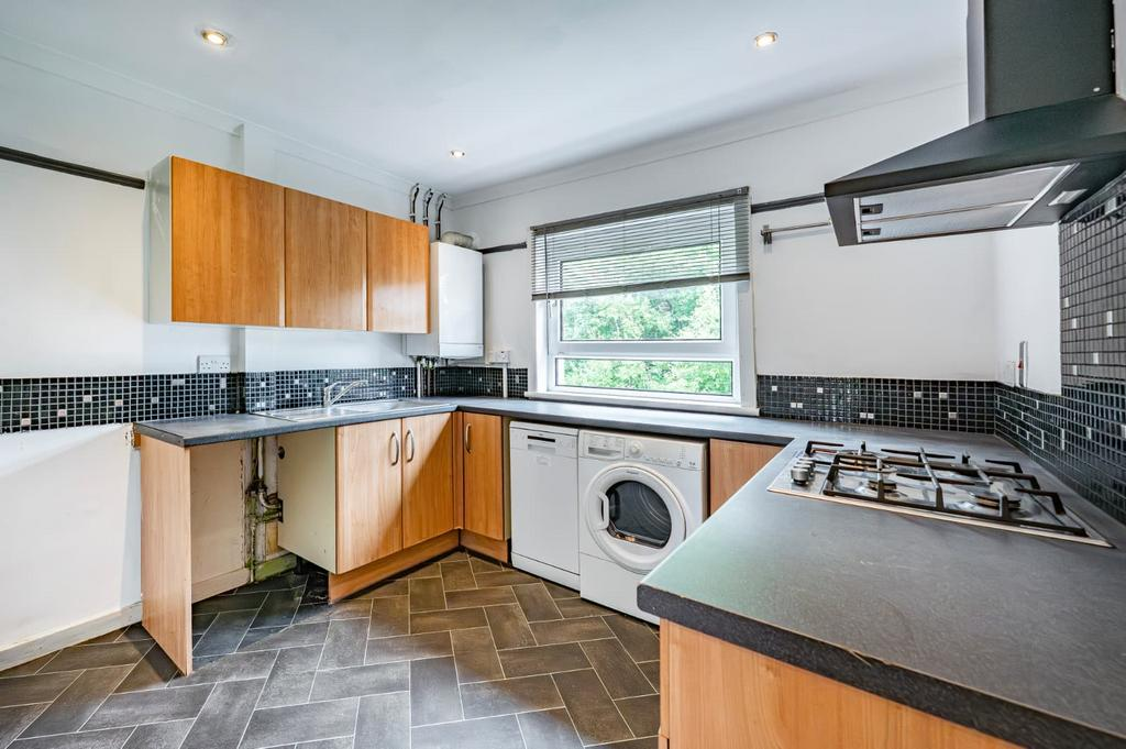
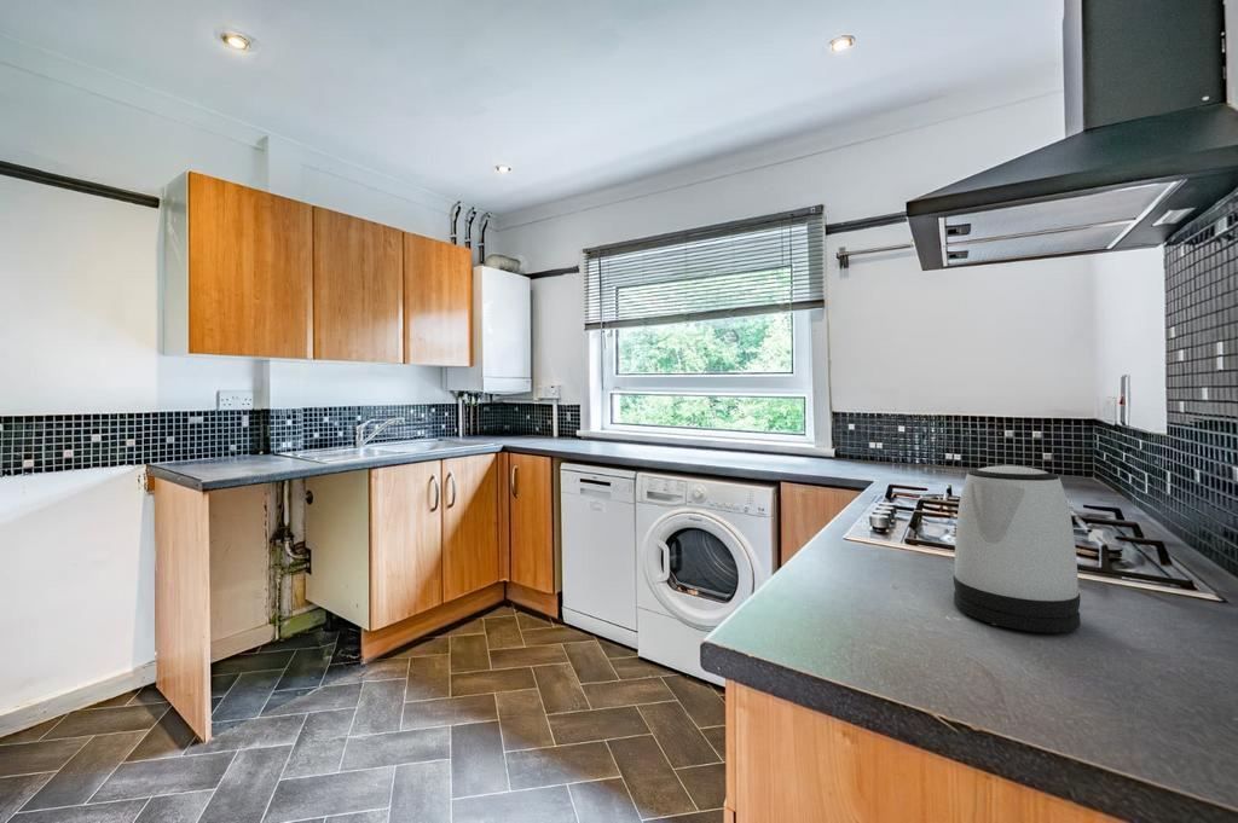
+ kettle (1018, 537)
